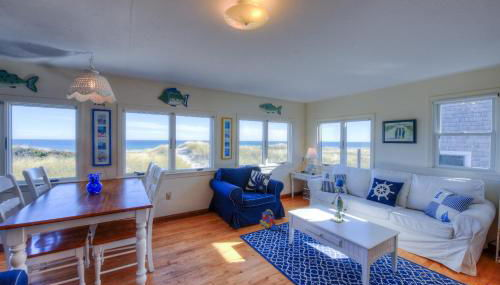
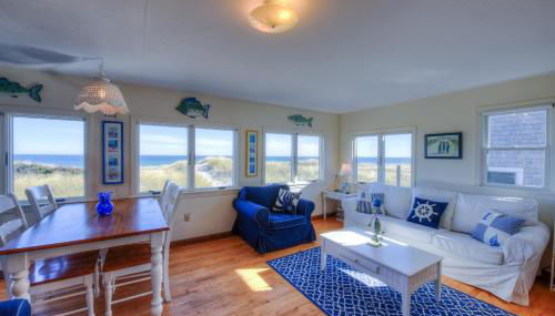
- toy train (270, 218)
